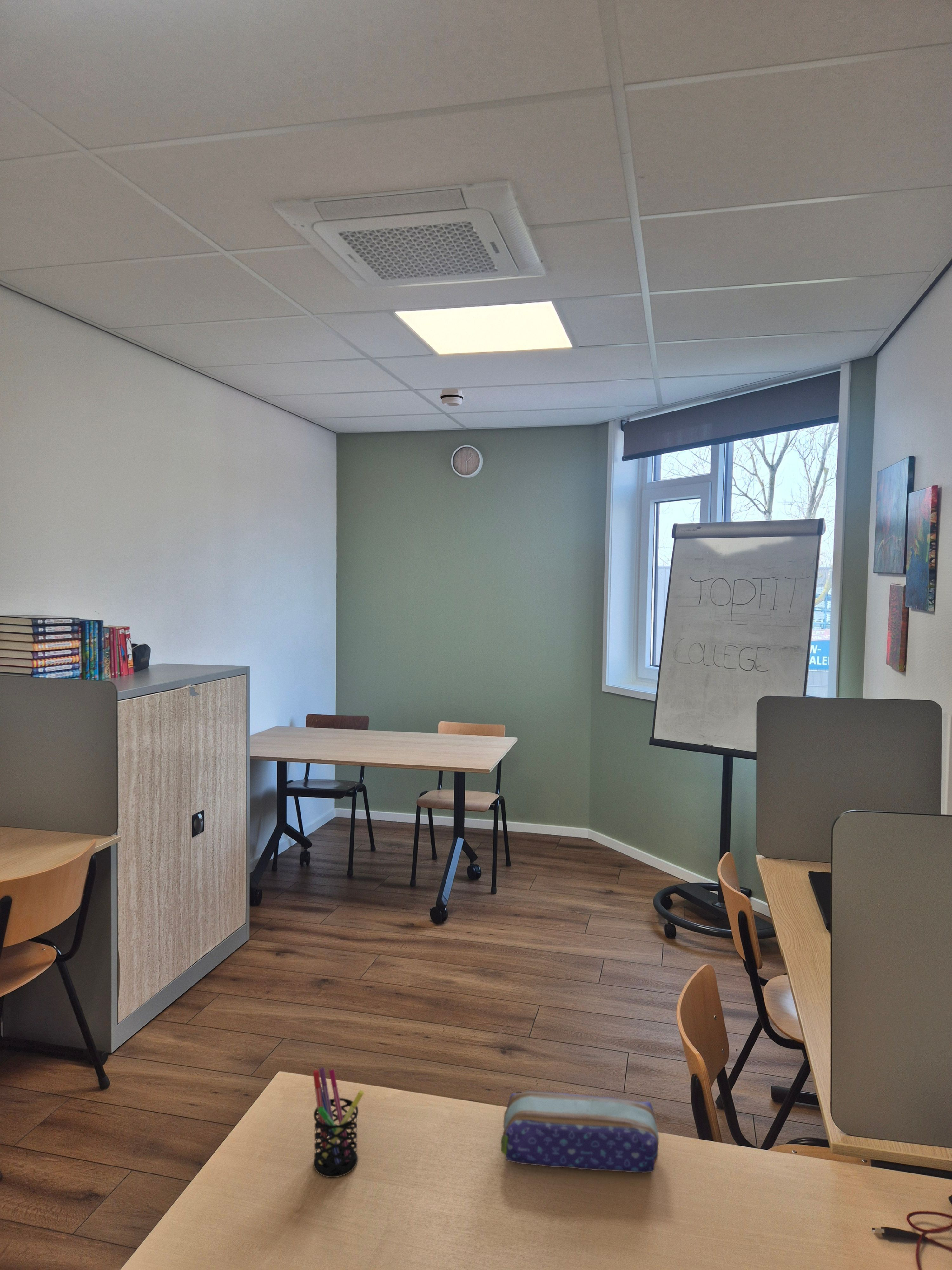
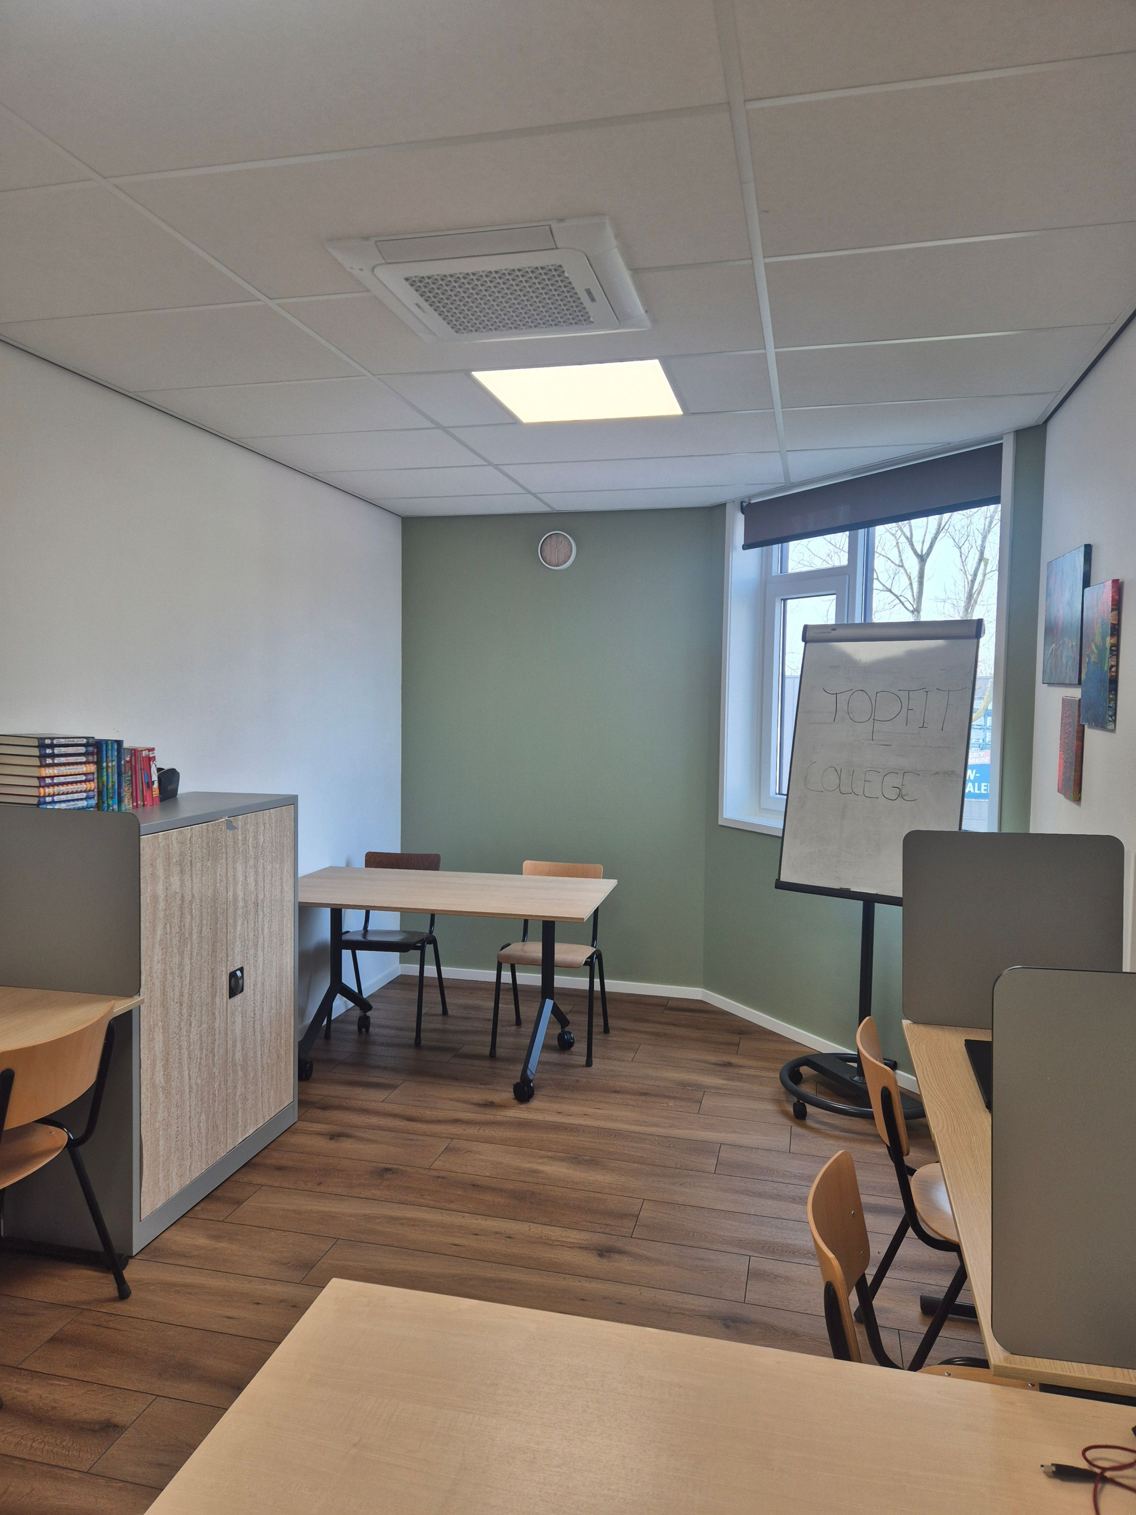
- smoke detector (452, 398)
- pencil case (578, 1130)
- pen holder (331, 1121)
